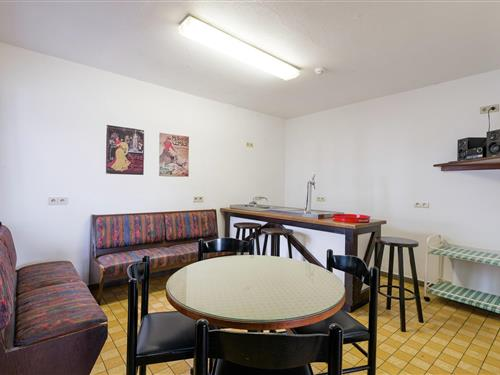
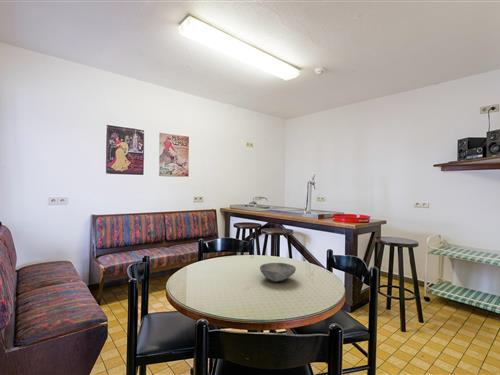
+ bowl (277, 273)
